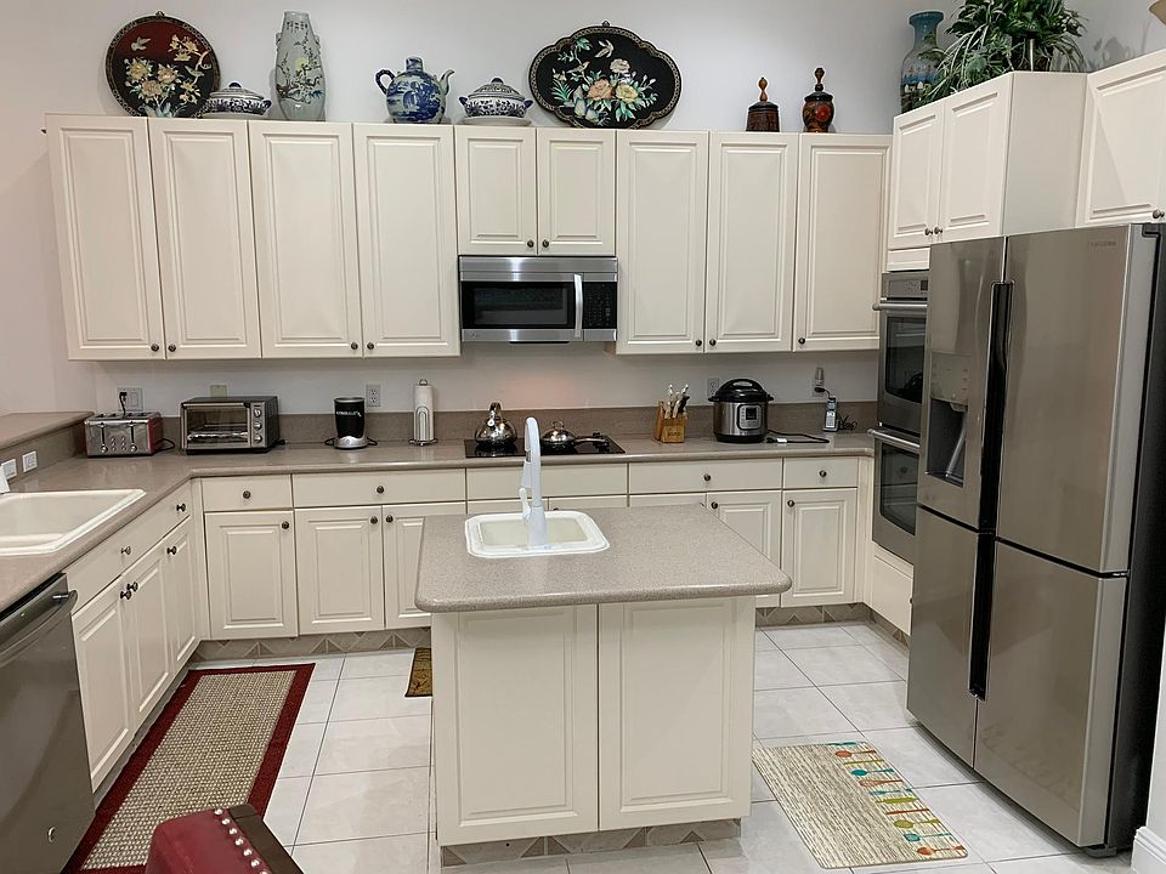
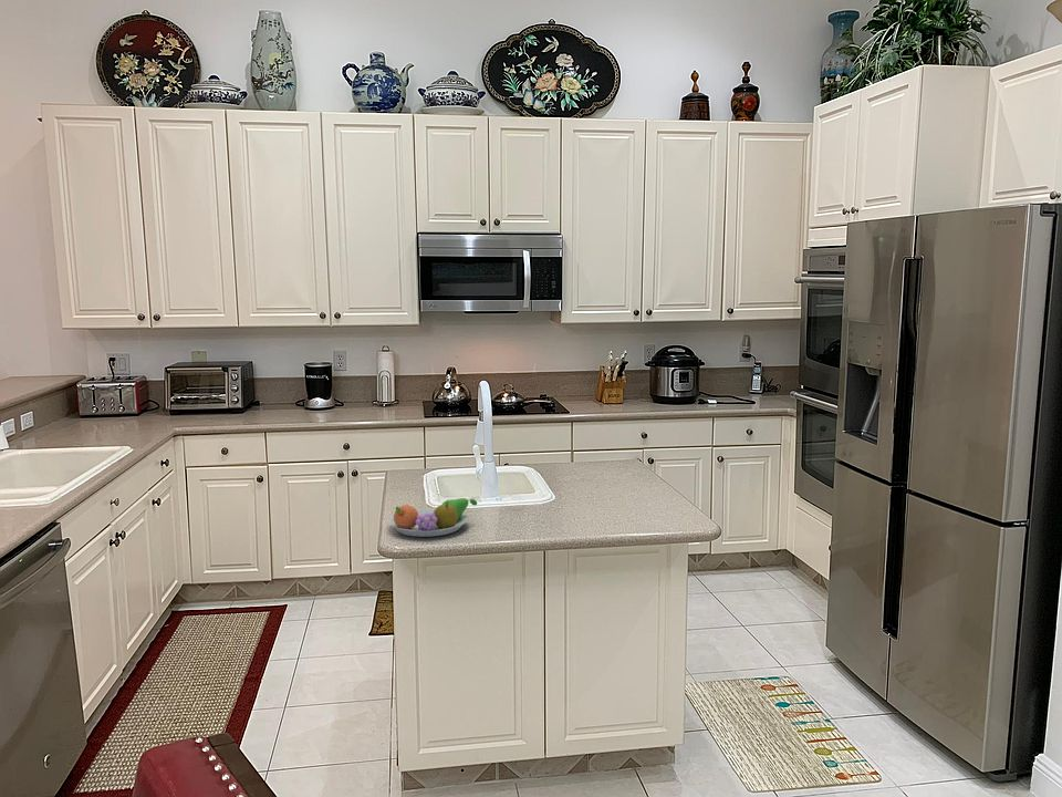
+ fruit bowl (431, 511)
